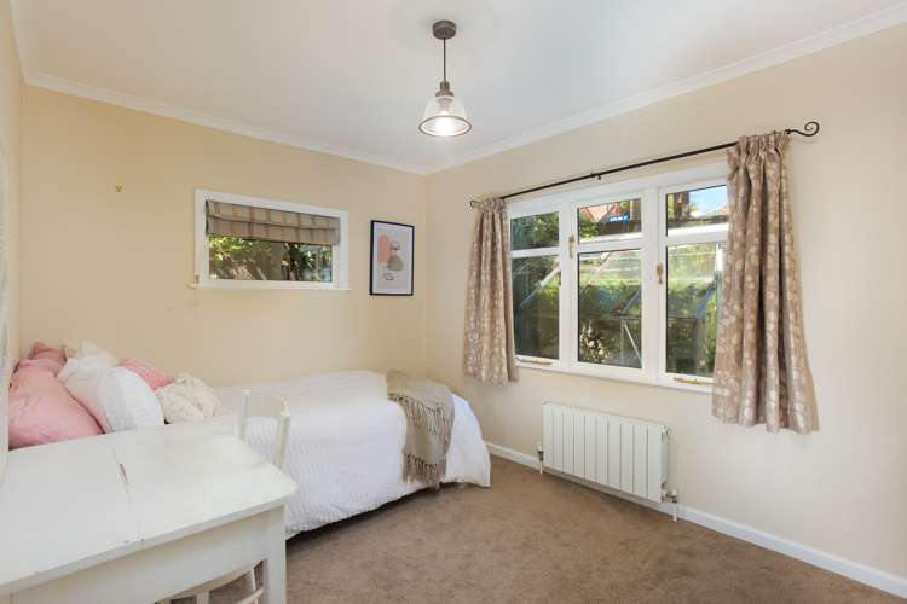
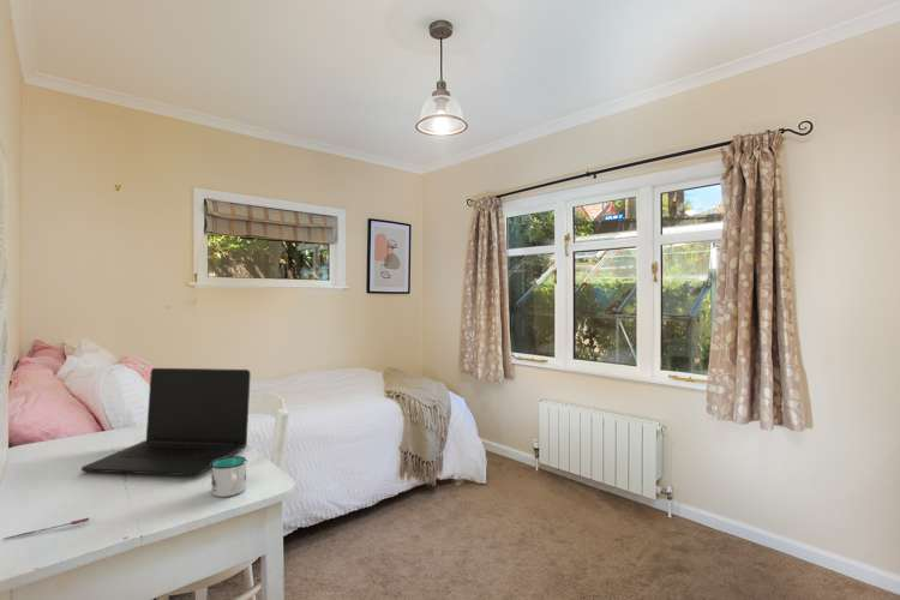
+ mug (229, 478)
+ pen (47, 528)
+ laptop (172, 416)
